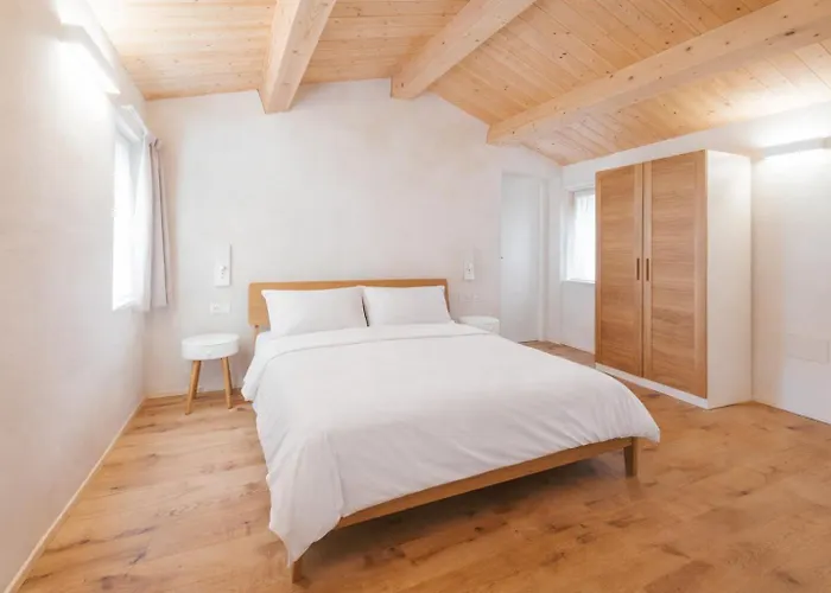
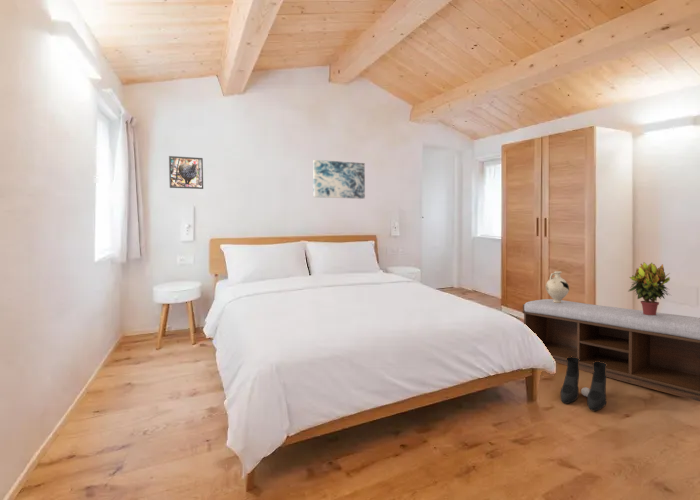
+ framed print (186, 172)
+ decorative vase (557, 286)
+ potted plant (648, 288)
+ boots (578, 379)
+ wall art (339, 179)
+ bench (612, 340)
